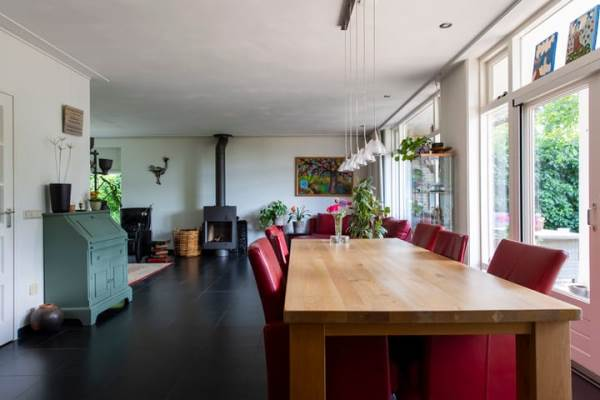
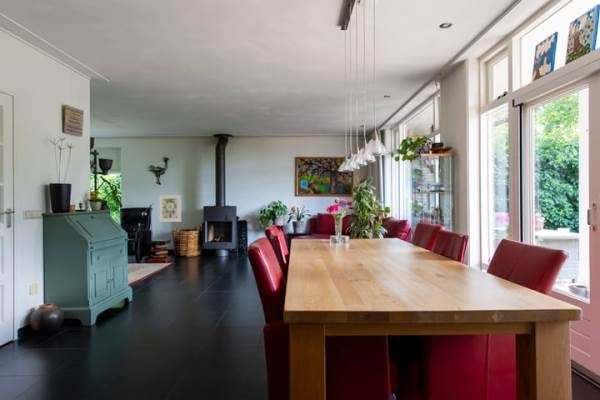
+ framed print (170, 208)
